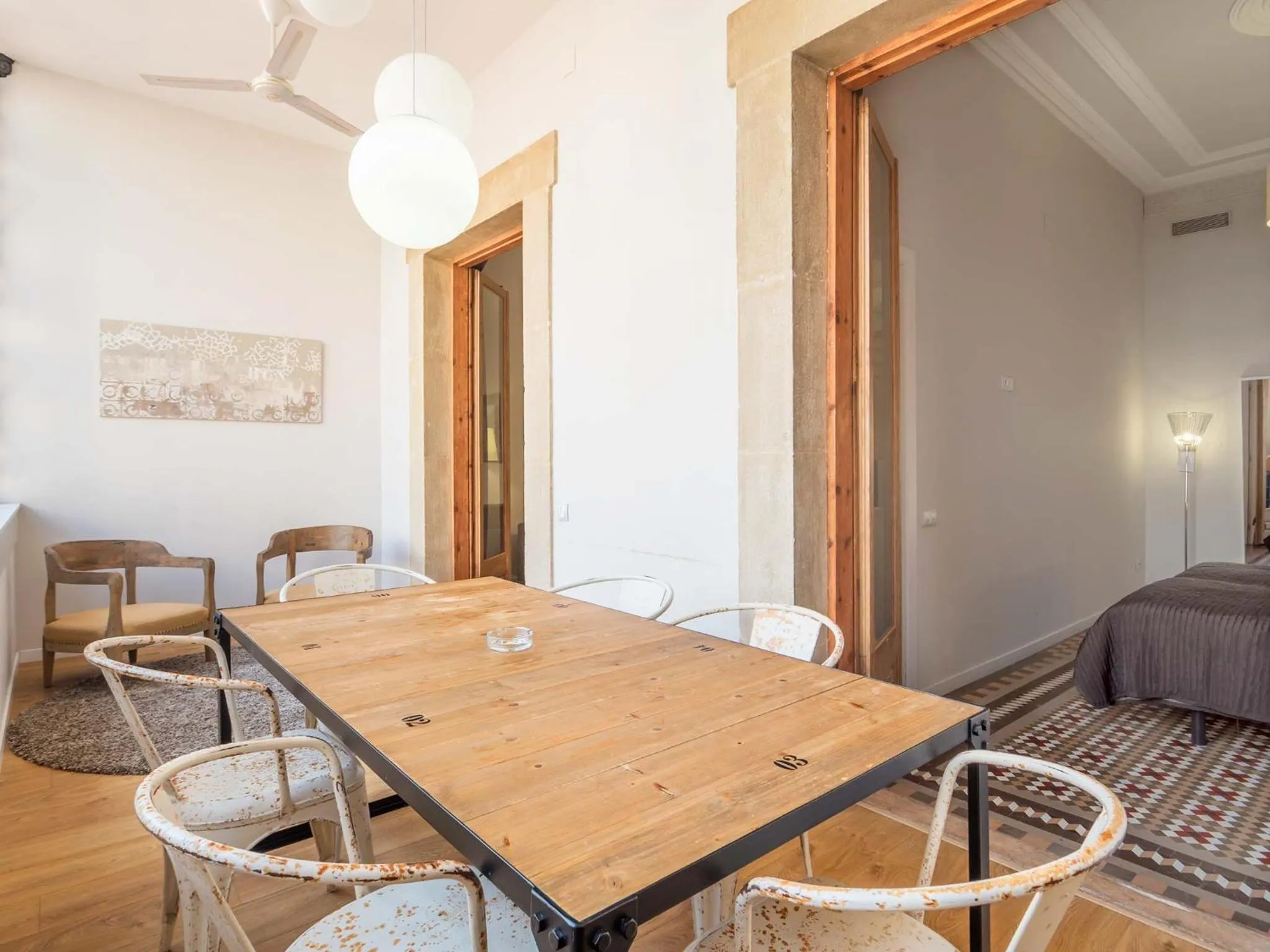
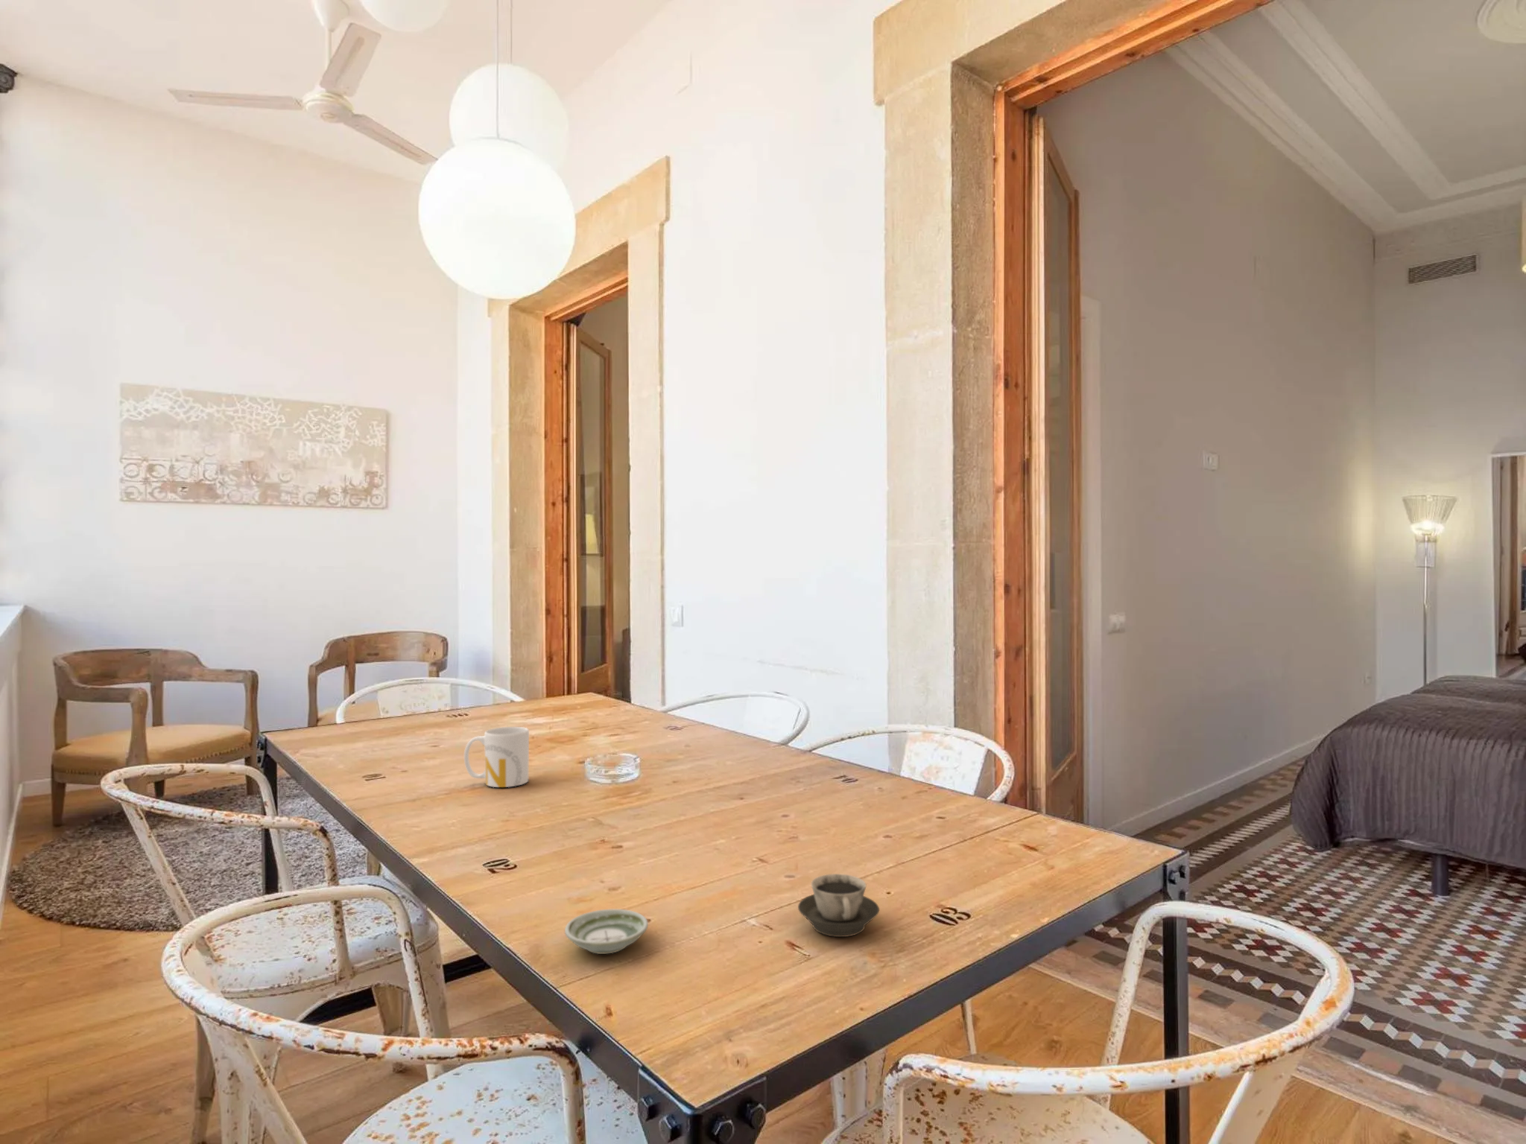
+ cup (839, 905)
+ saucer (607, 934)
+ mug (499, 757)
